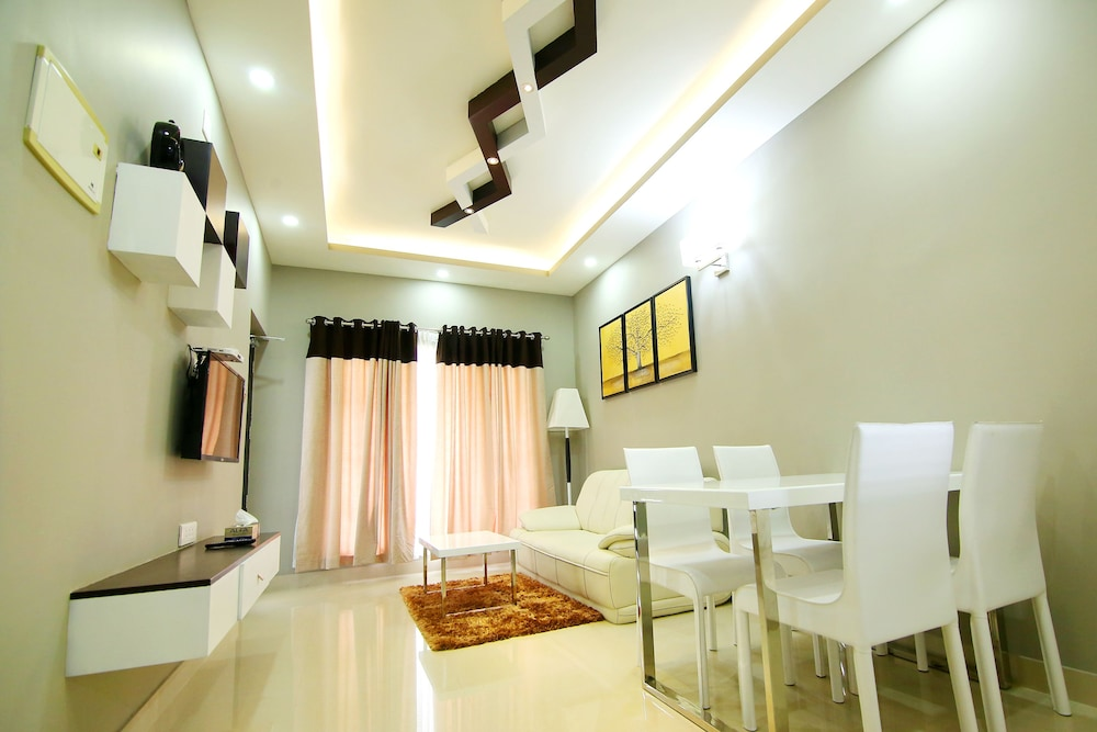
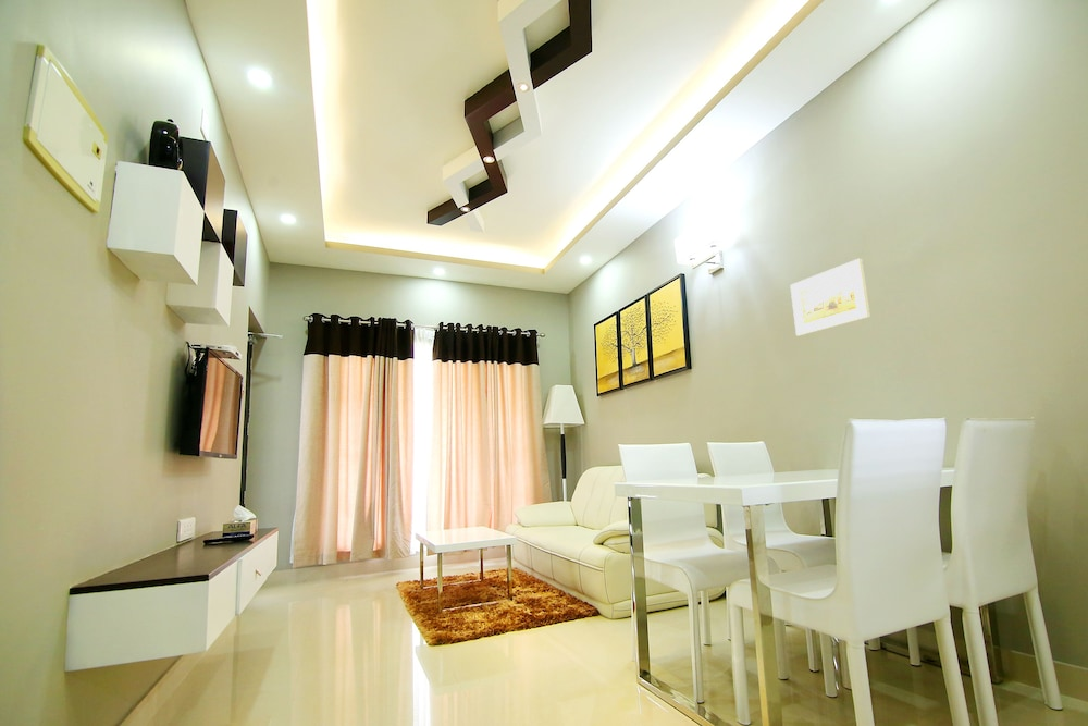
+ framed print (827, 299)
